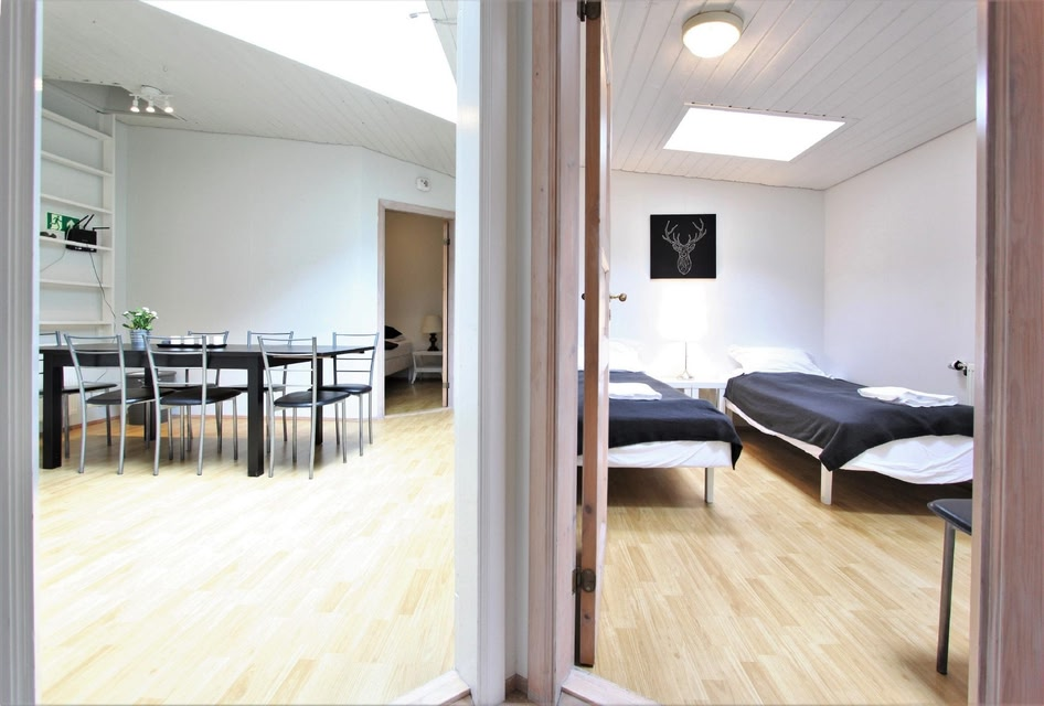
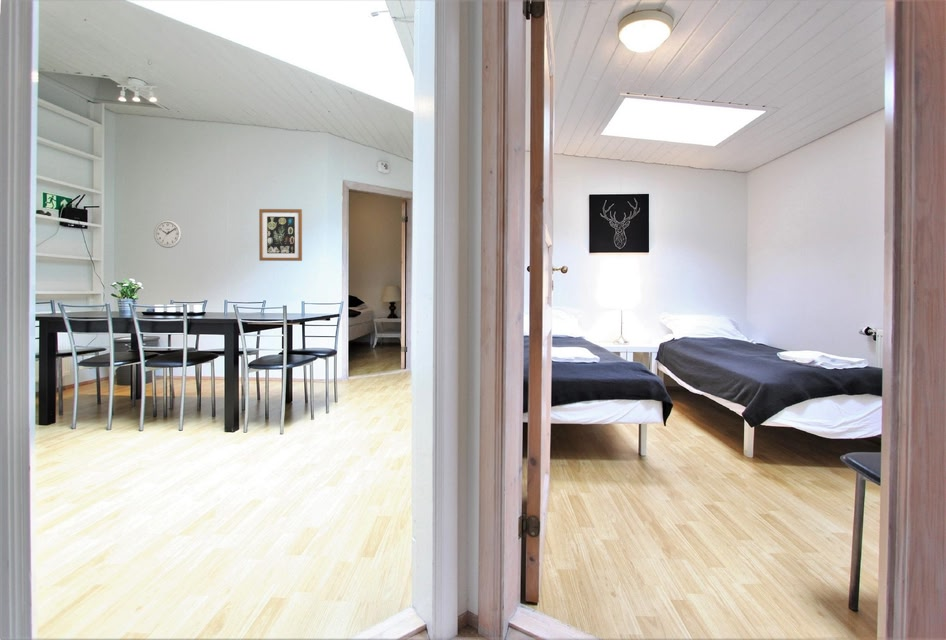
+ wall art (280, 235)
+ wall clock (167, 233)
